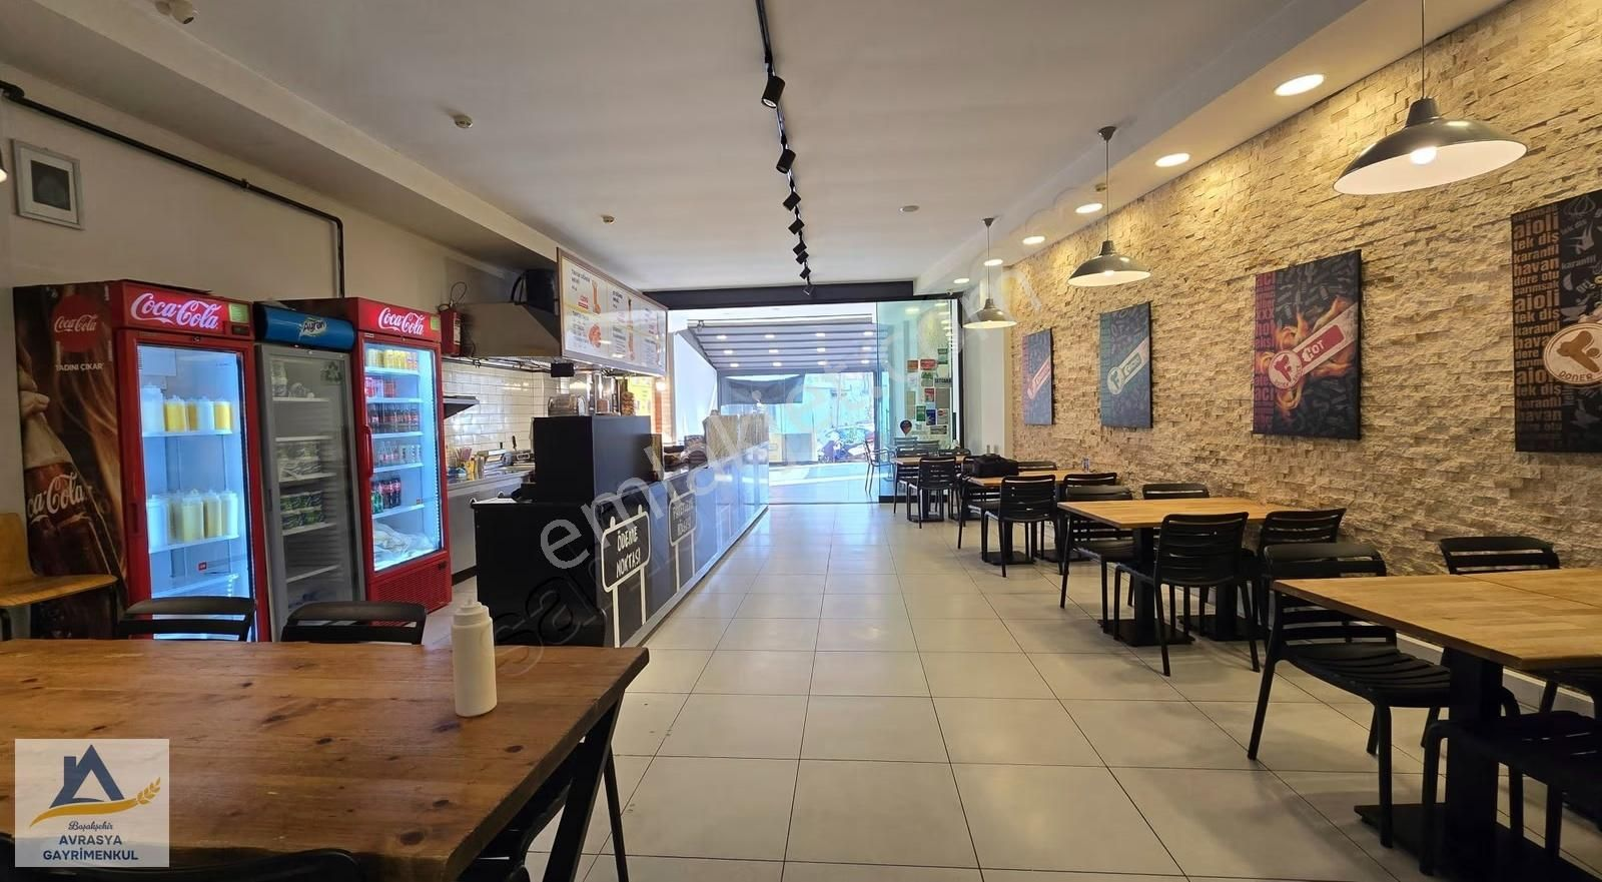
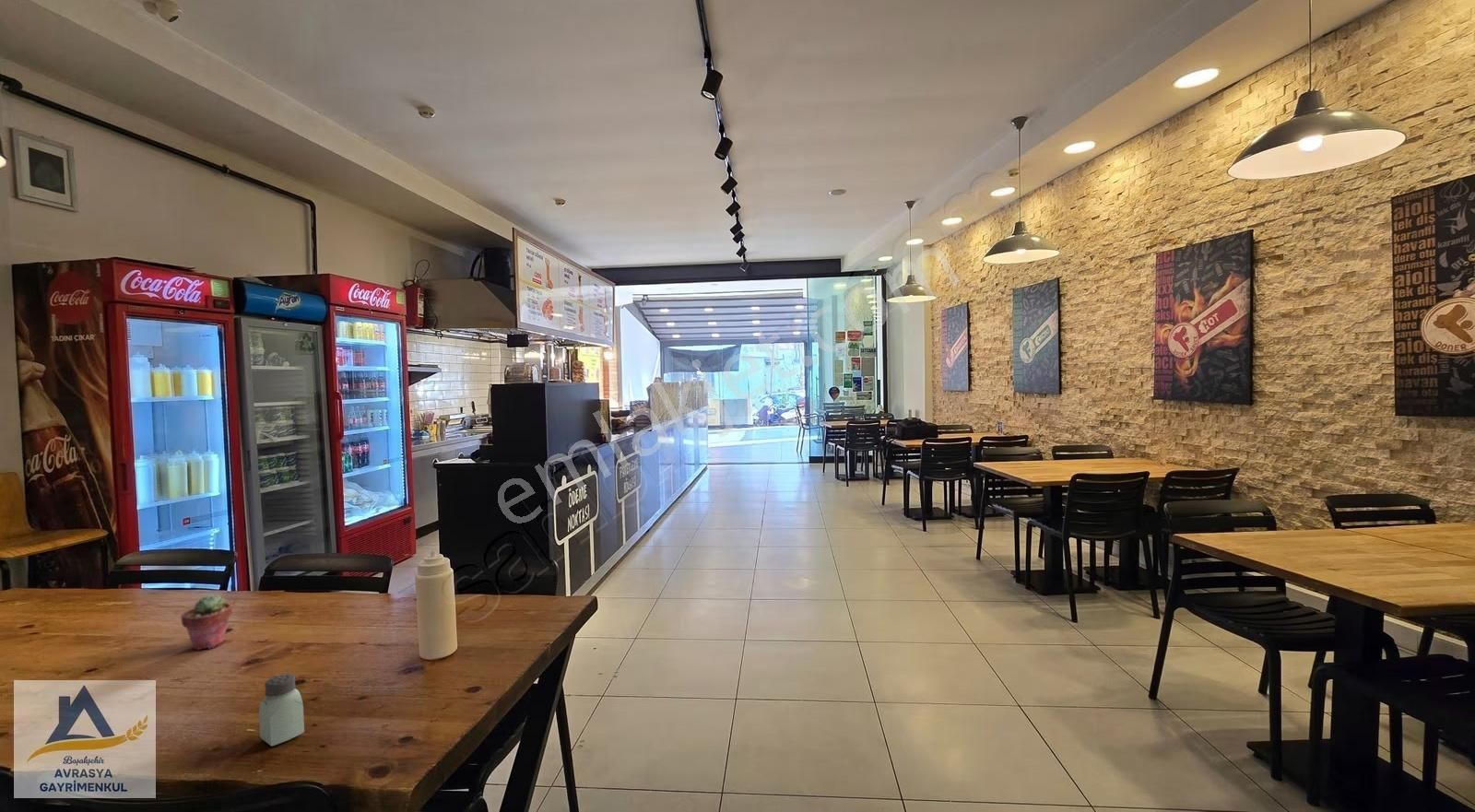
+ saltshaker (281, 707)
+ potted succulent (207, 619)
